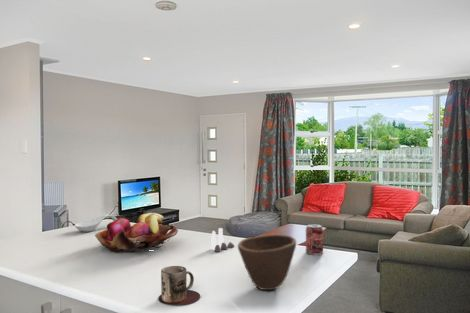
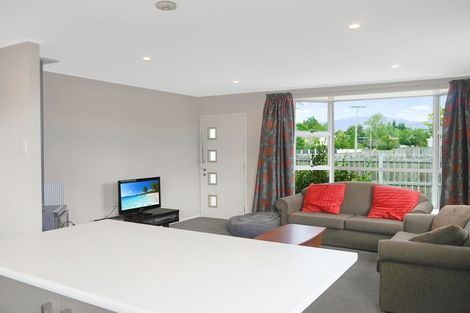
- bowl (267, 263)
- spoon rest (97, 222)
- mug (179, 282)
- fruit basket (139, 230)
- beverage can (314, 239)
- salt and pepper shaker set (221, 238)
